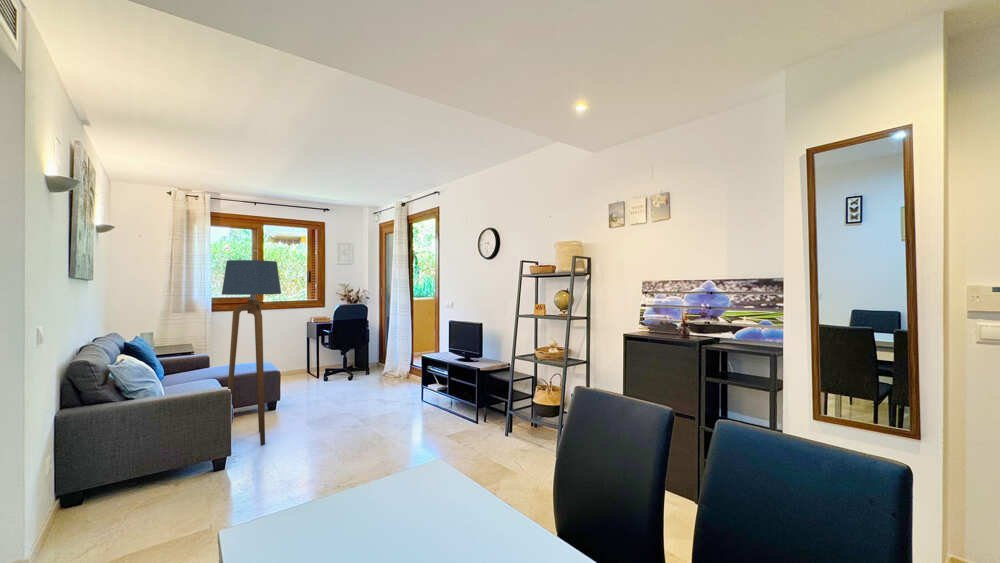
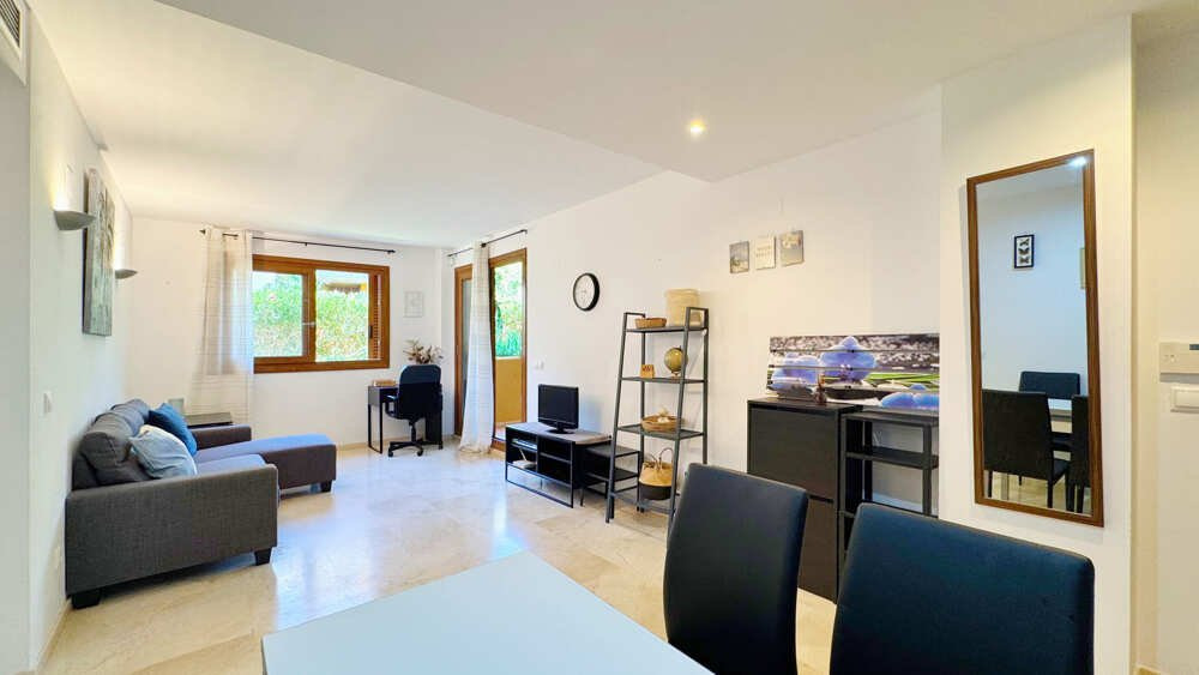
- floor lamp (256, 349)
